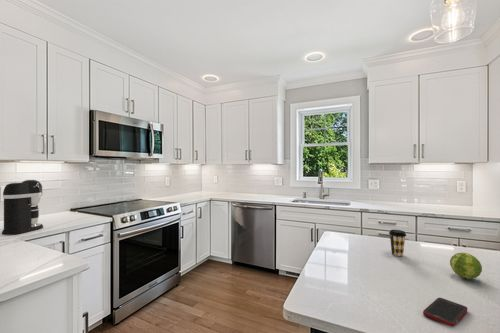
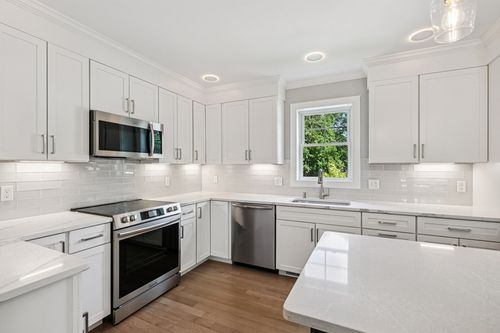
- coffee maker (23, 205)
- coffee cup (397, 242)
- cell phone (445, 310)
- fruit (465, 265)
